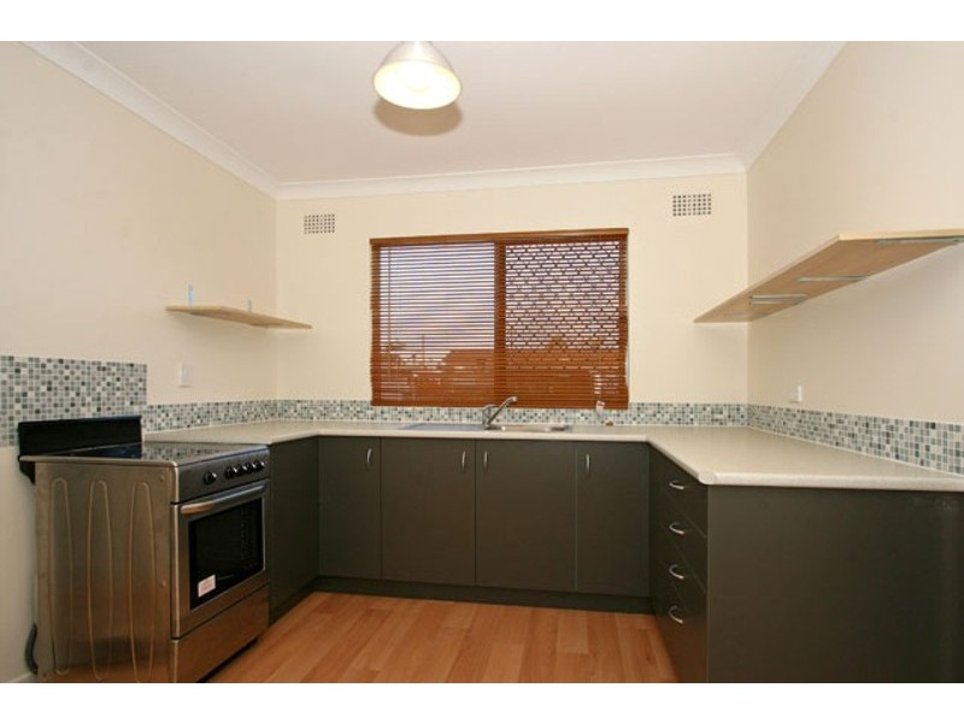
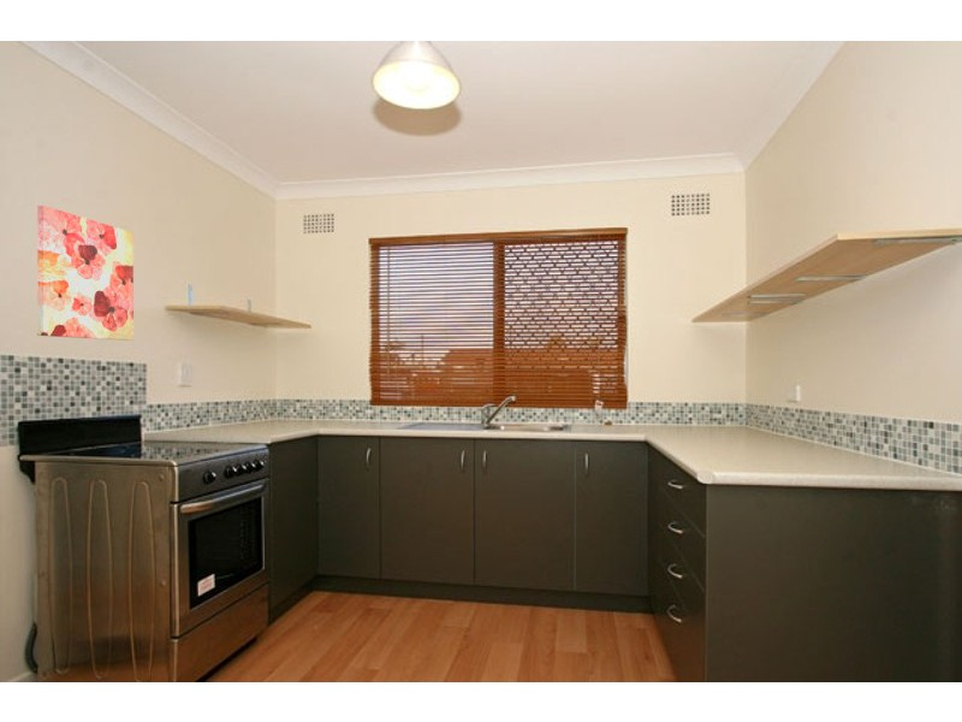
+ wall art (89, 279)
